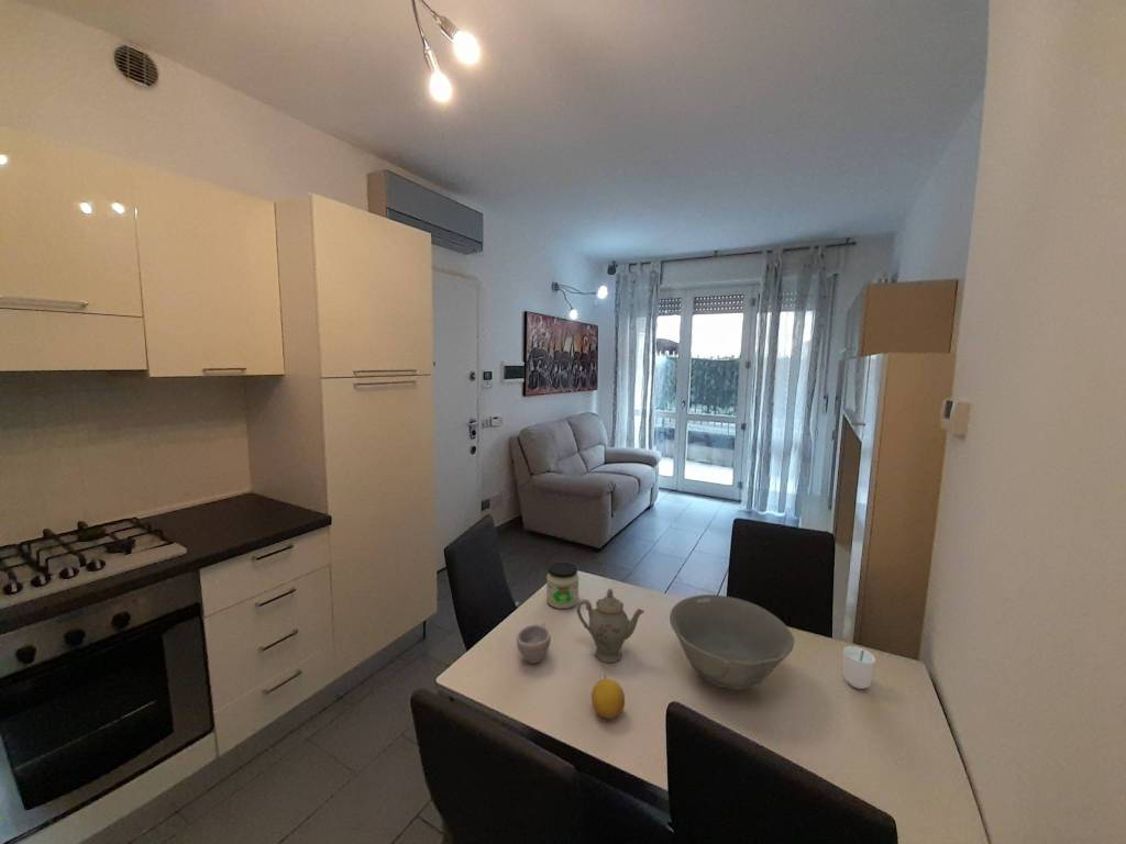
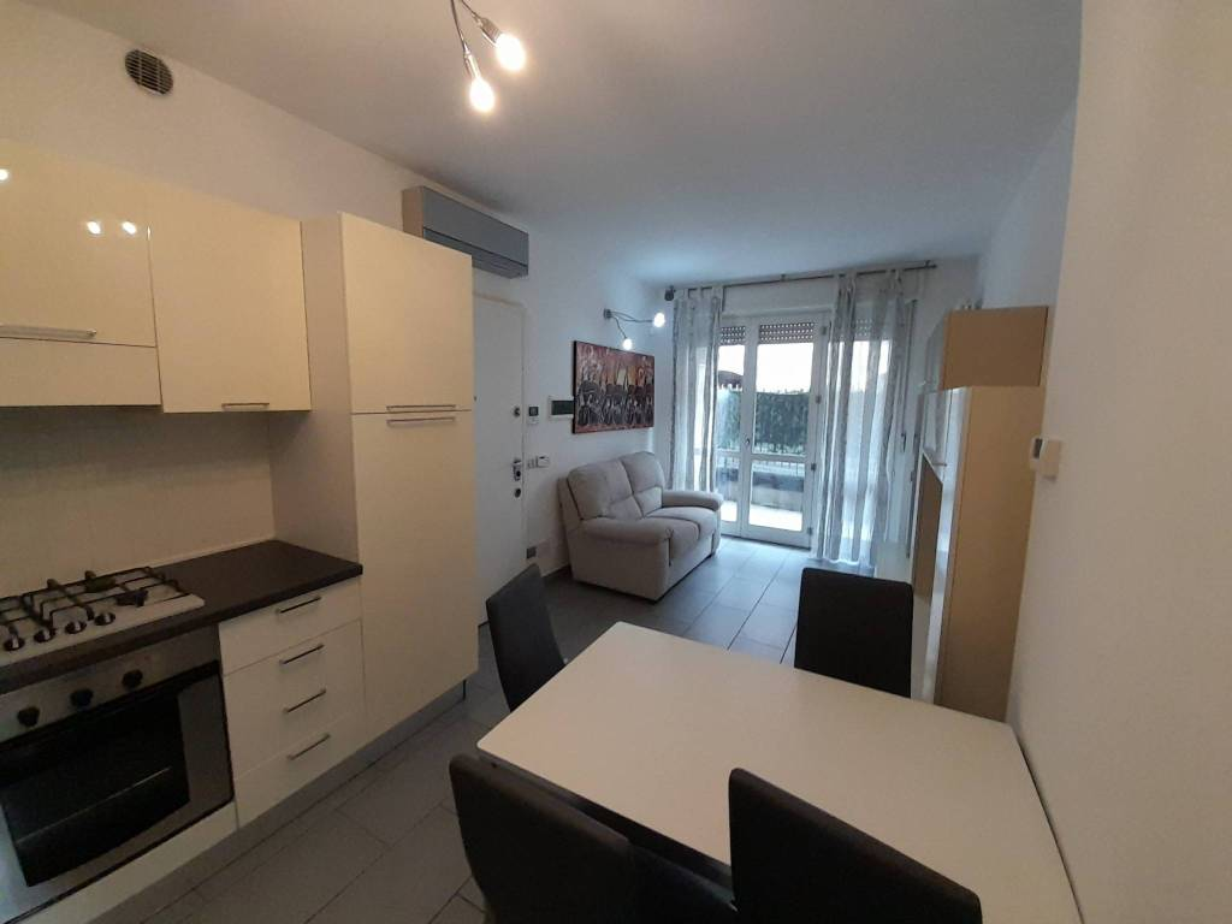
- cup (534, 643)
- bowl (727, 649)
- fruit (607, 698)
- cup (858, 664)
- jar (562, 585)
- chinaware (609, 621)
